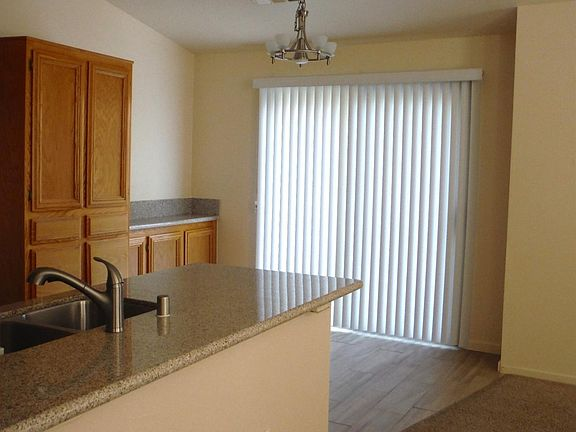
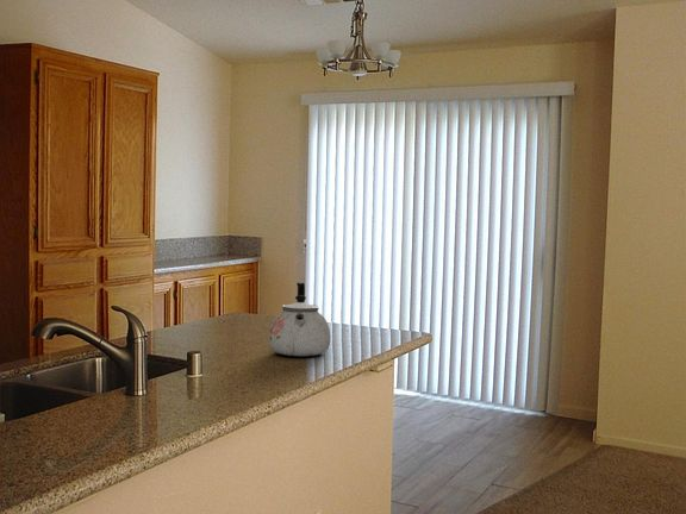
+ kettle (300, 318)
